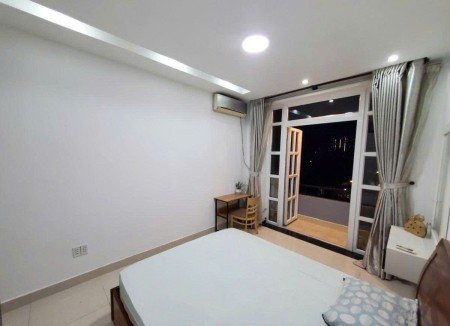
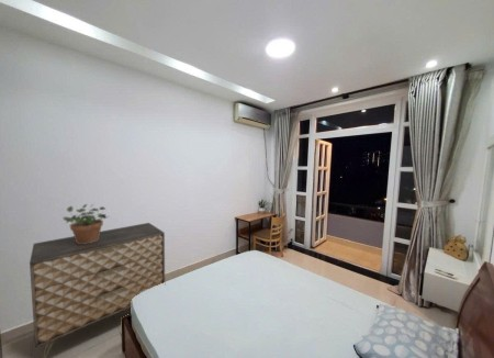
+ potted plant (90, 223)
+ dresser (105, 279)
